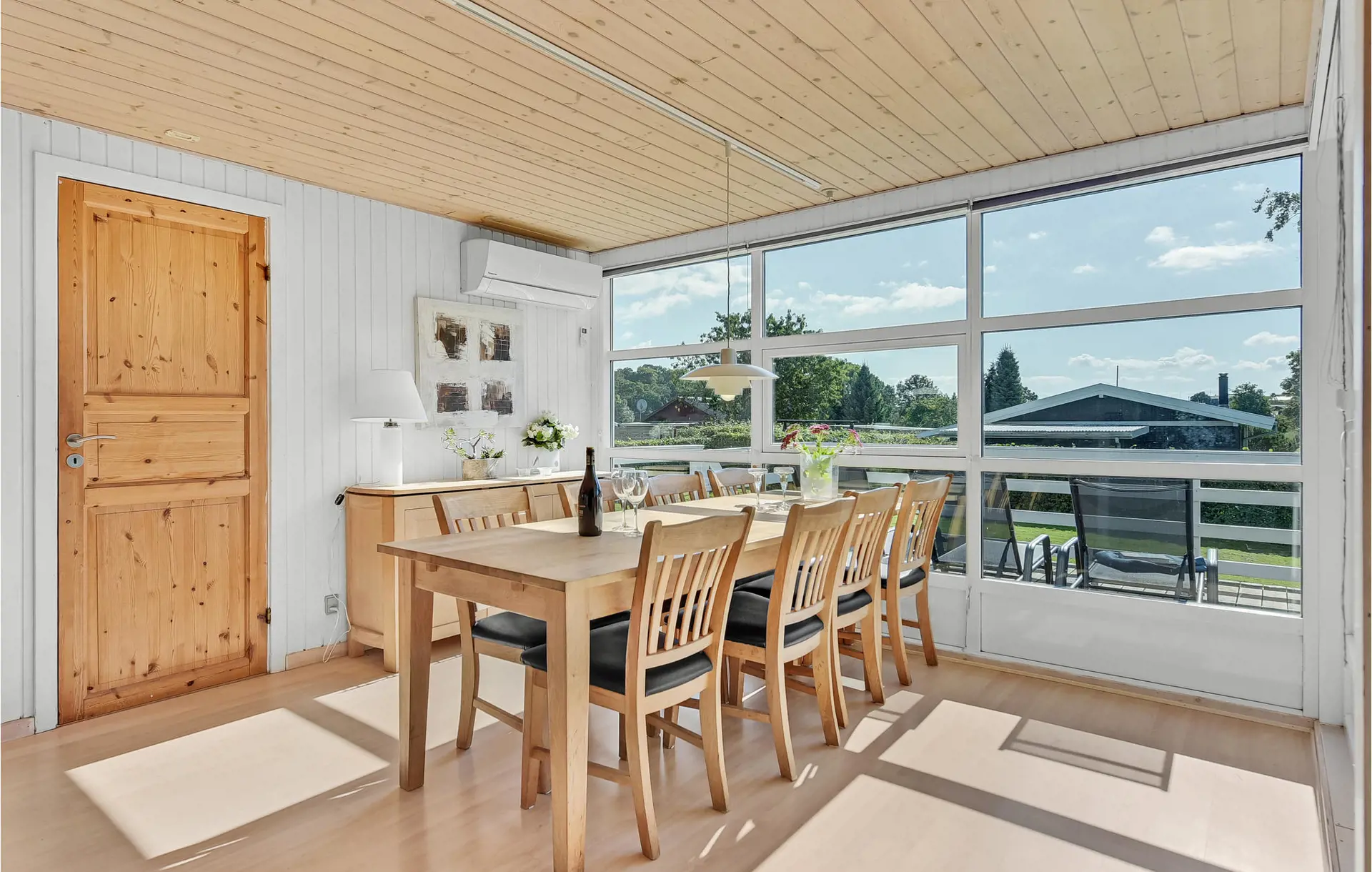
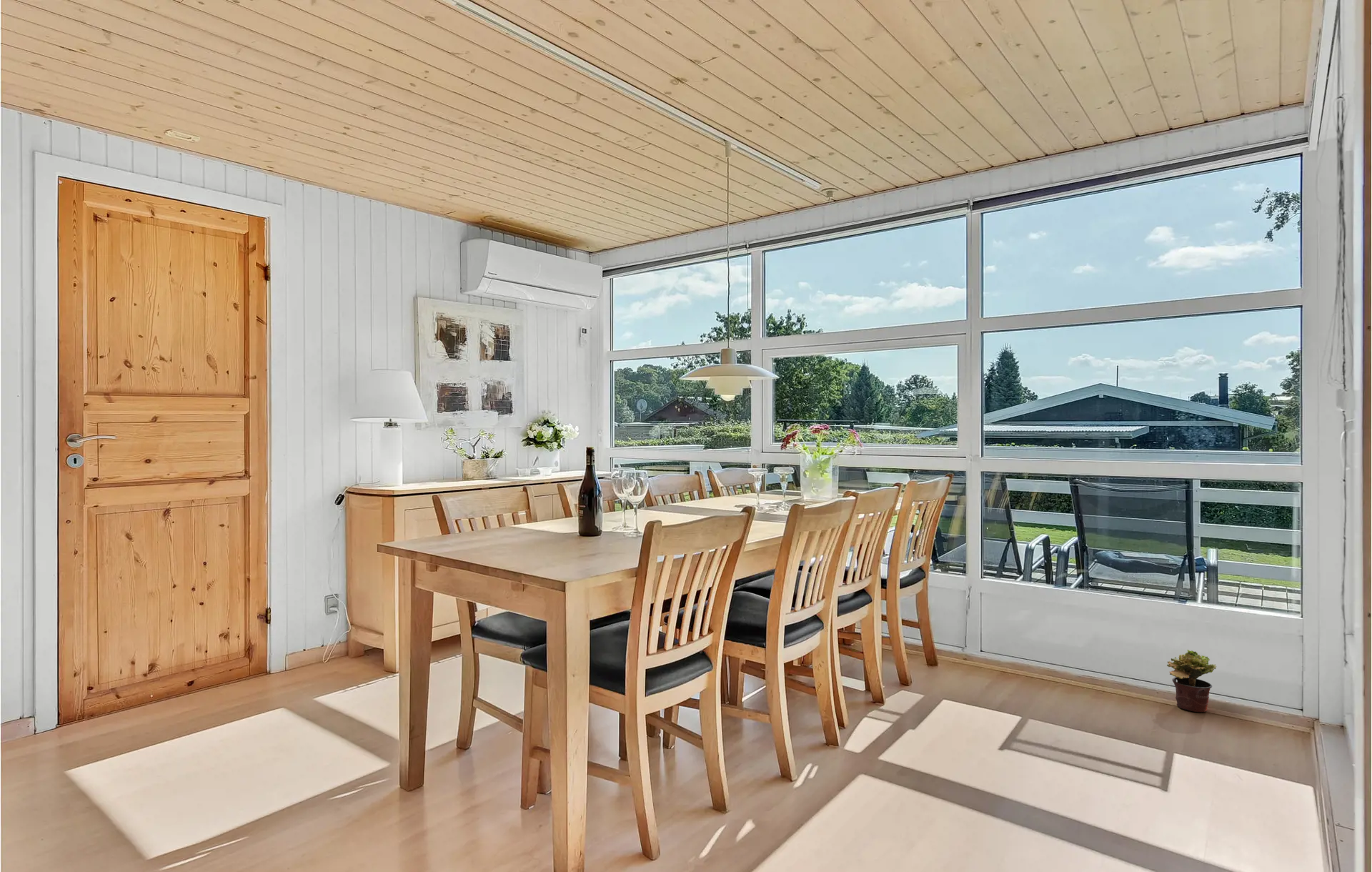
+ potted plant (1190, 678)
